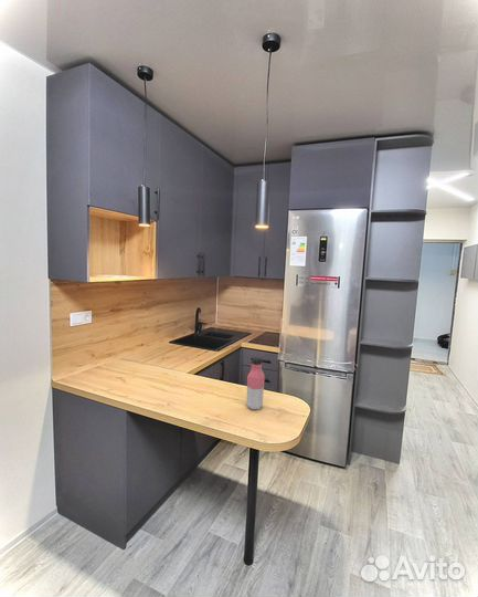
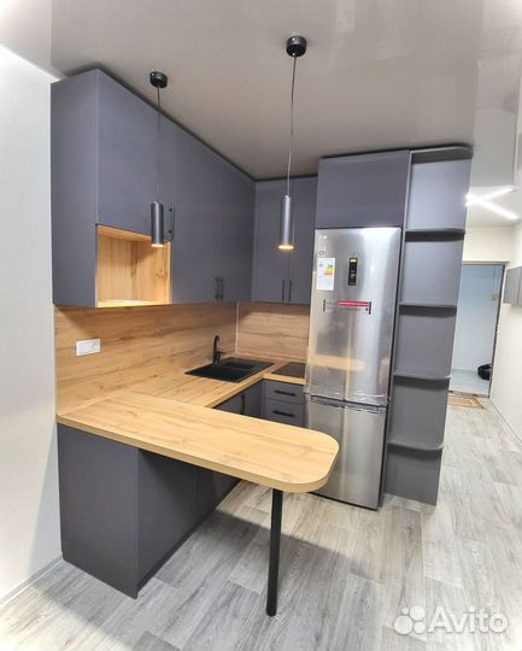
- water bottle (255, 383)
